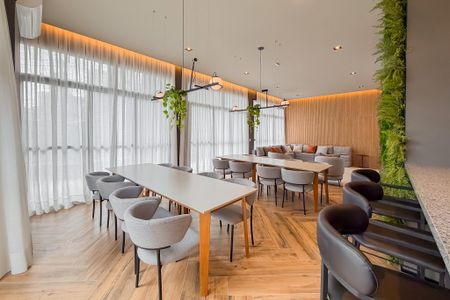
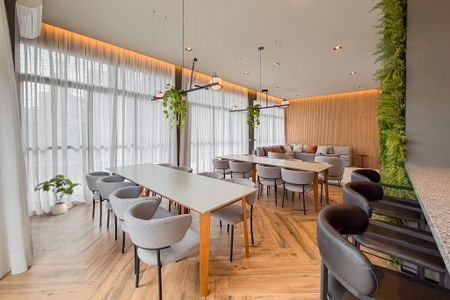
+ house plant (63, 194)
